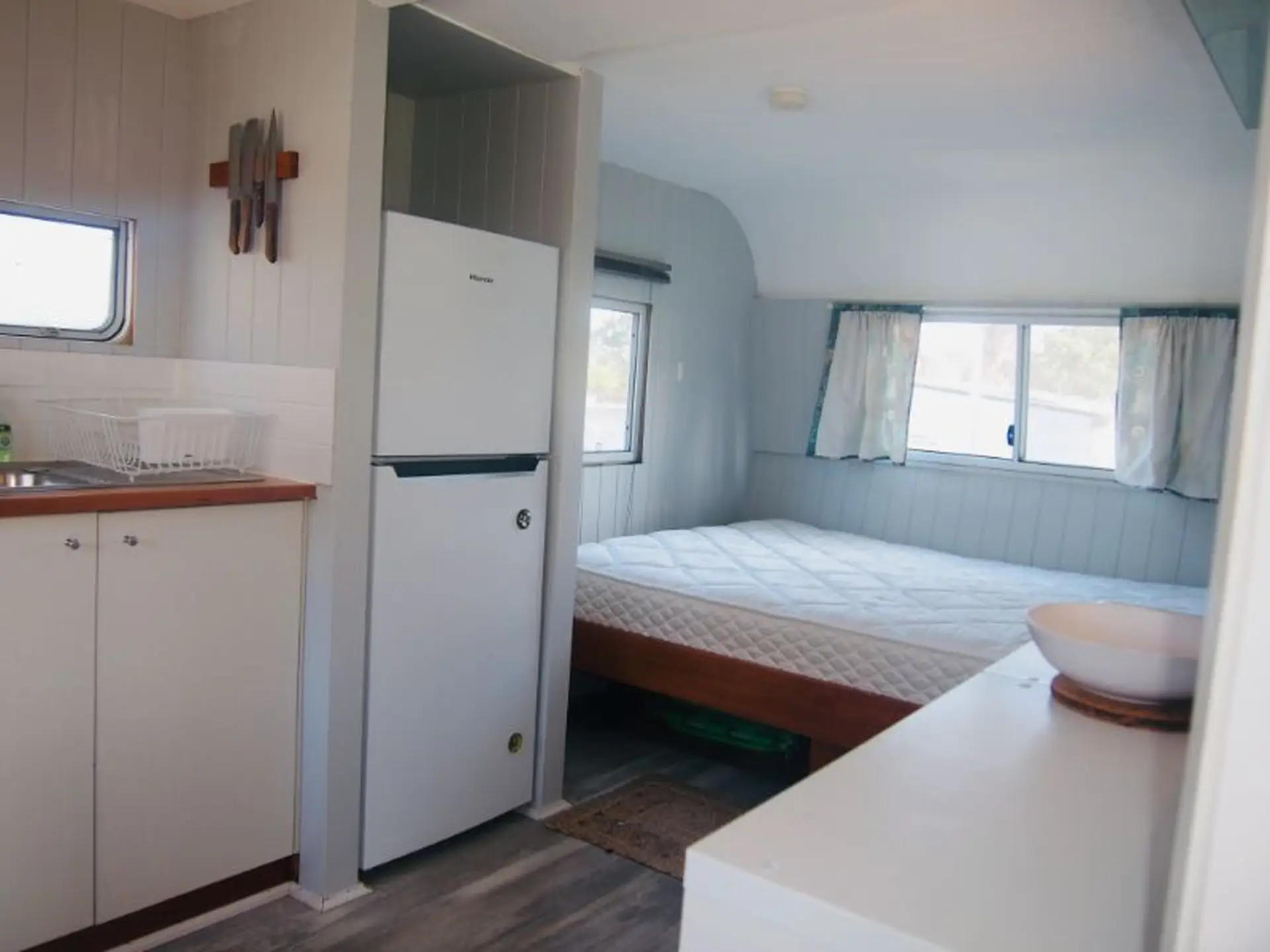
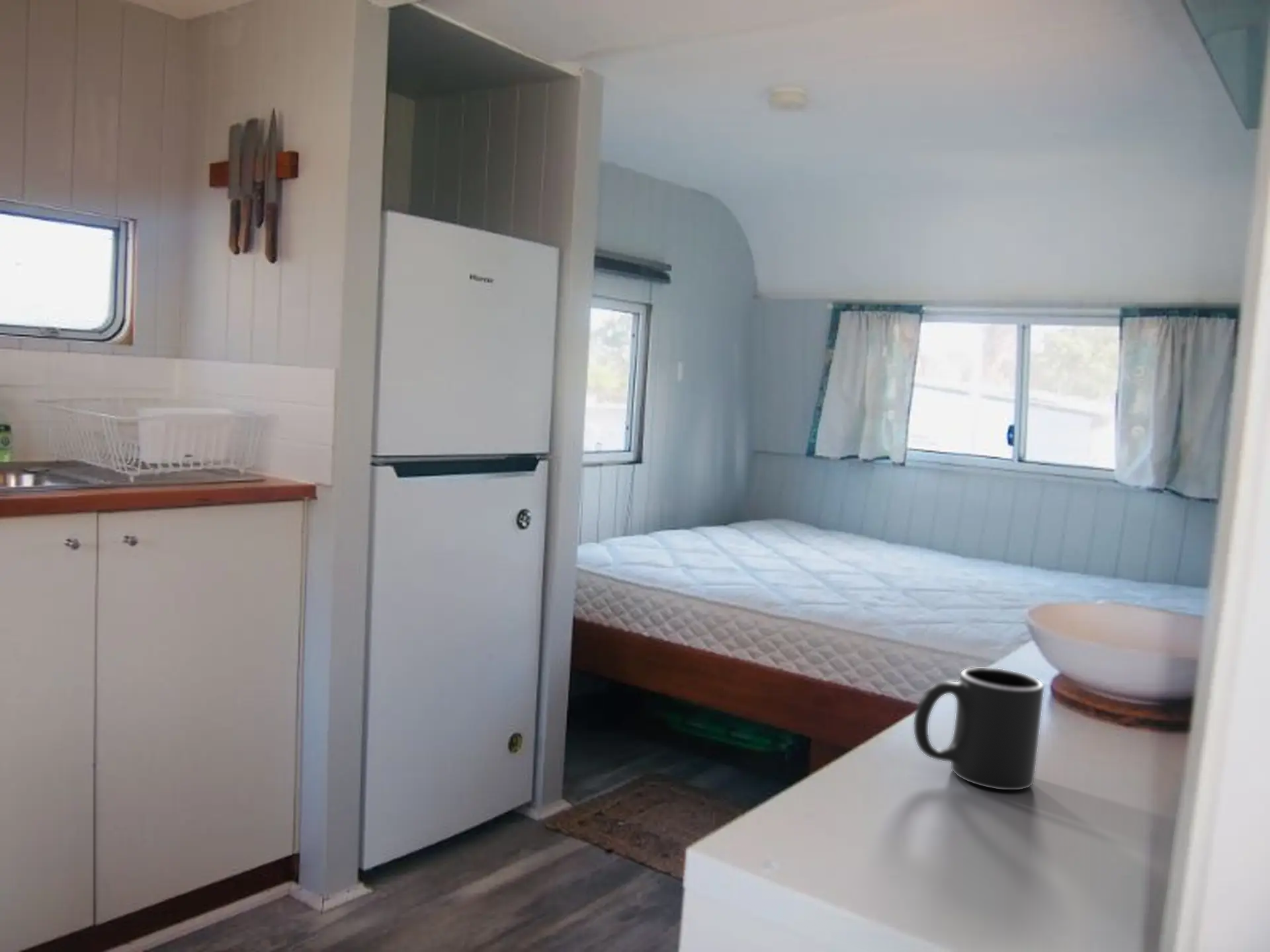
+ mug (981, 727)
